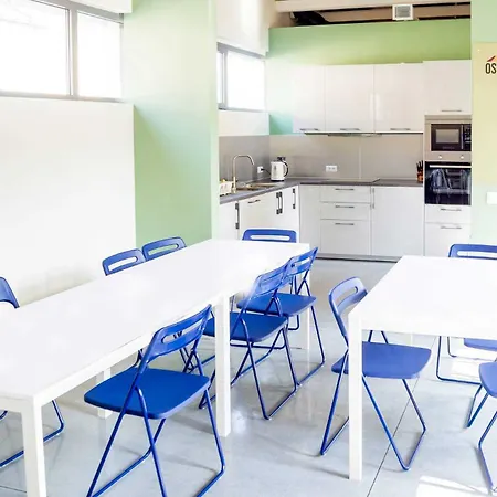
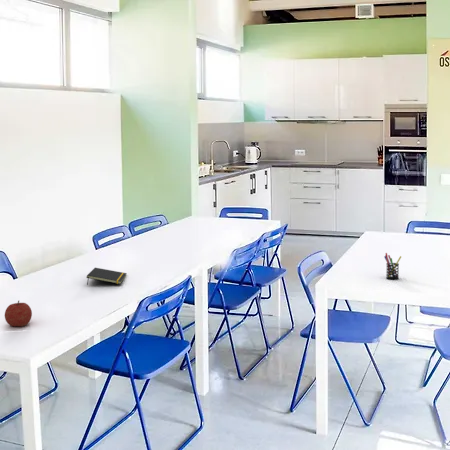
+ pen holder (391, 265)
+ notepad (107, 275)
+ fruit (18, 312)
